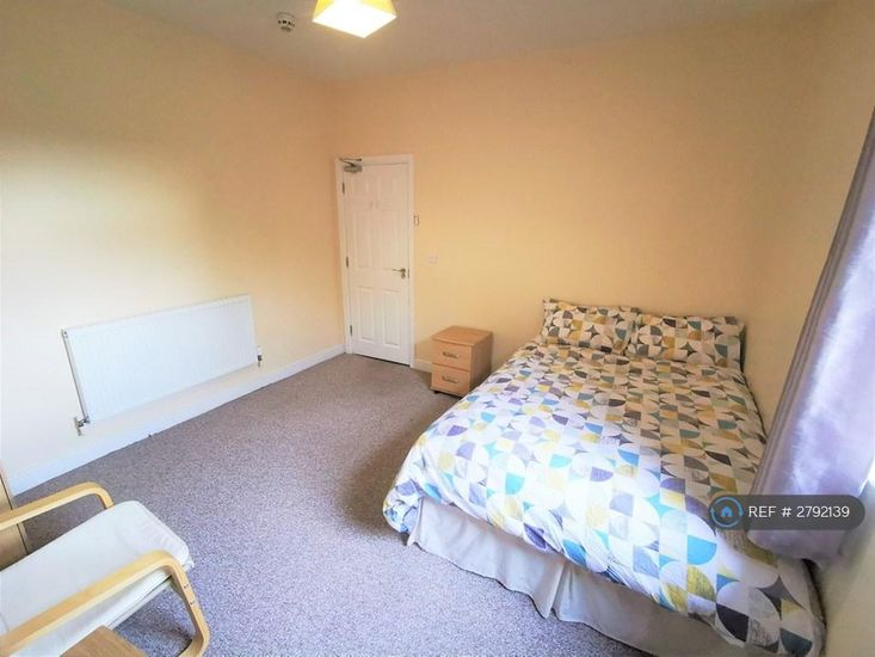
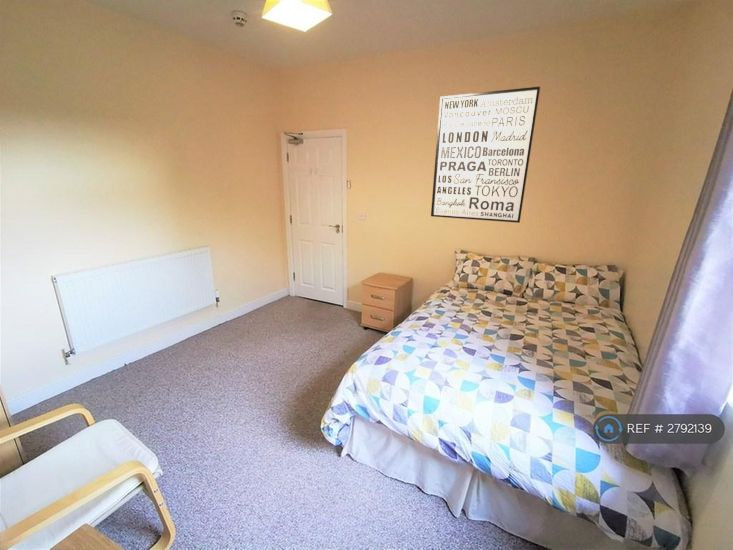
+ wall art (479, 158)
